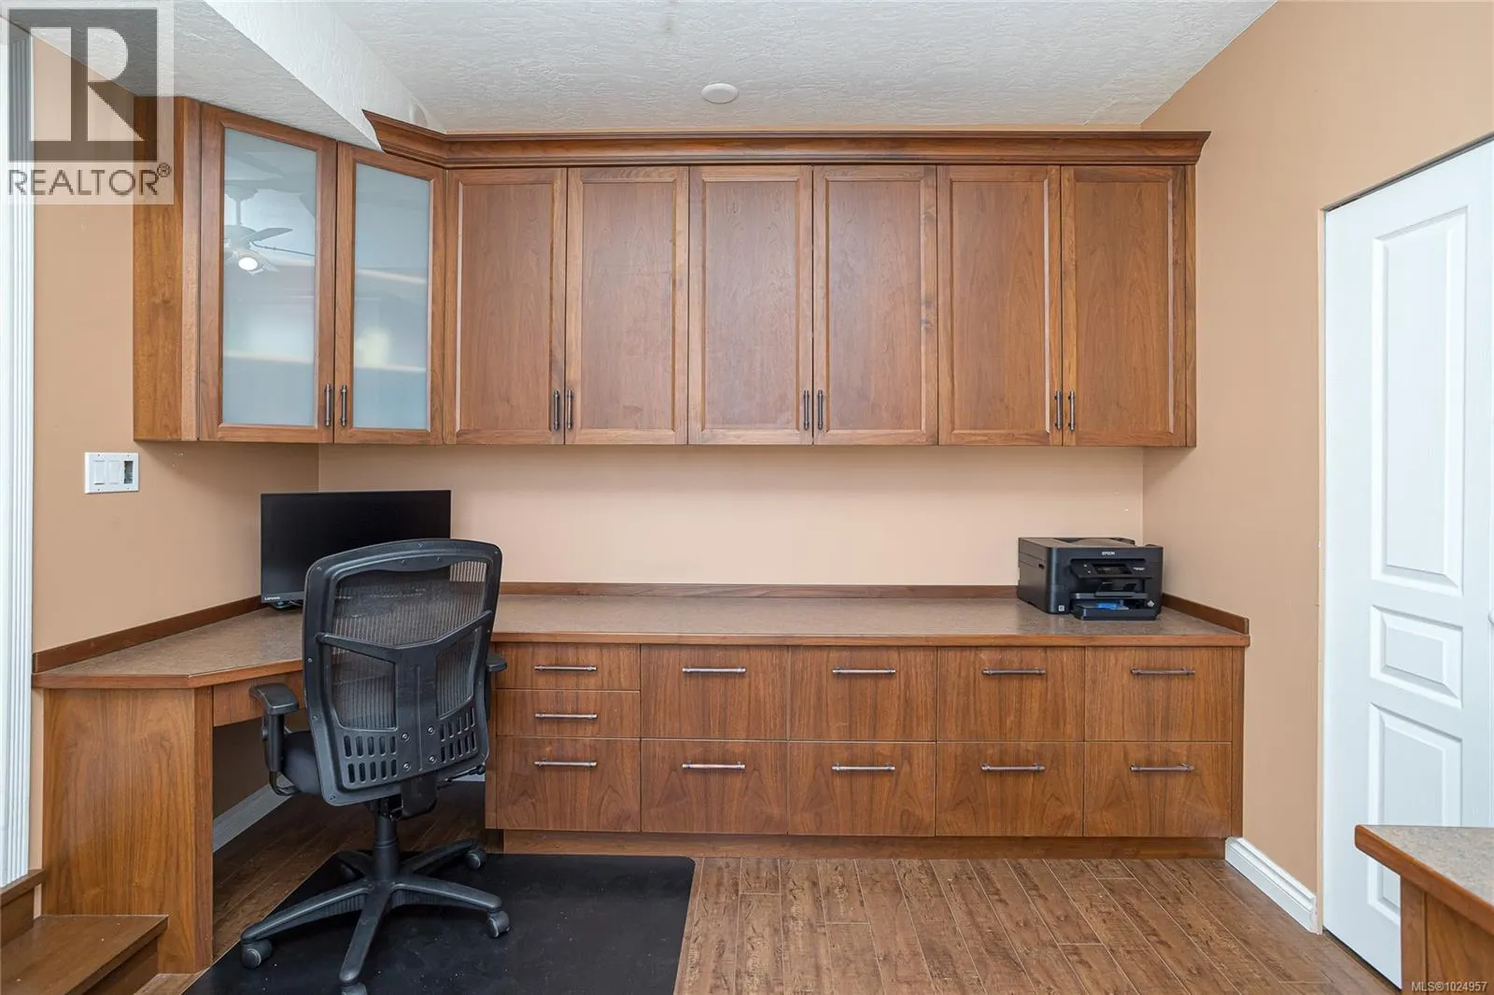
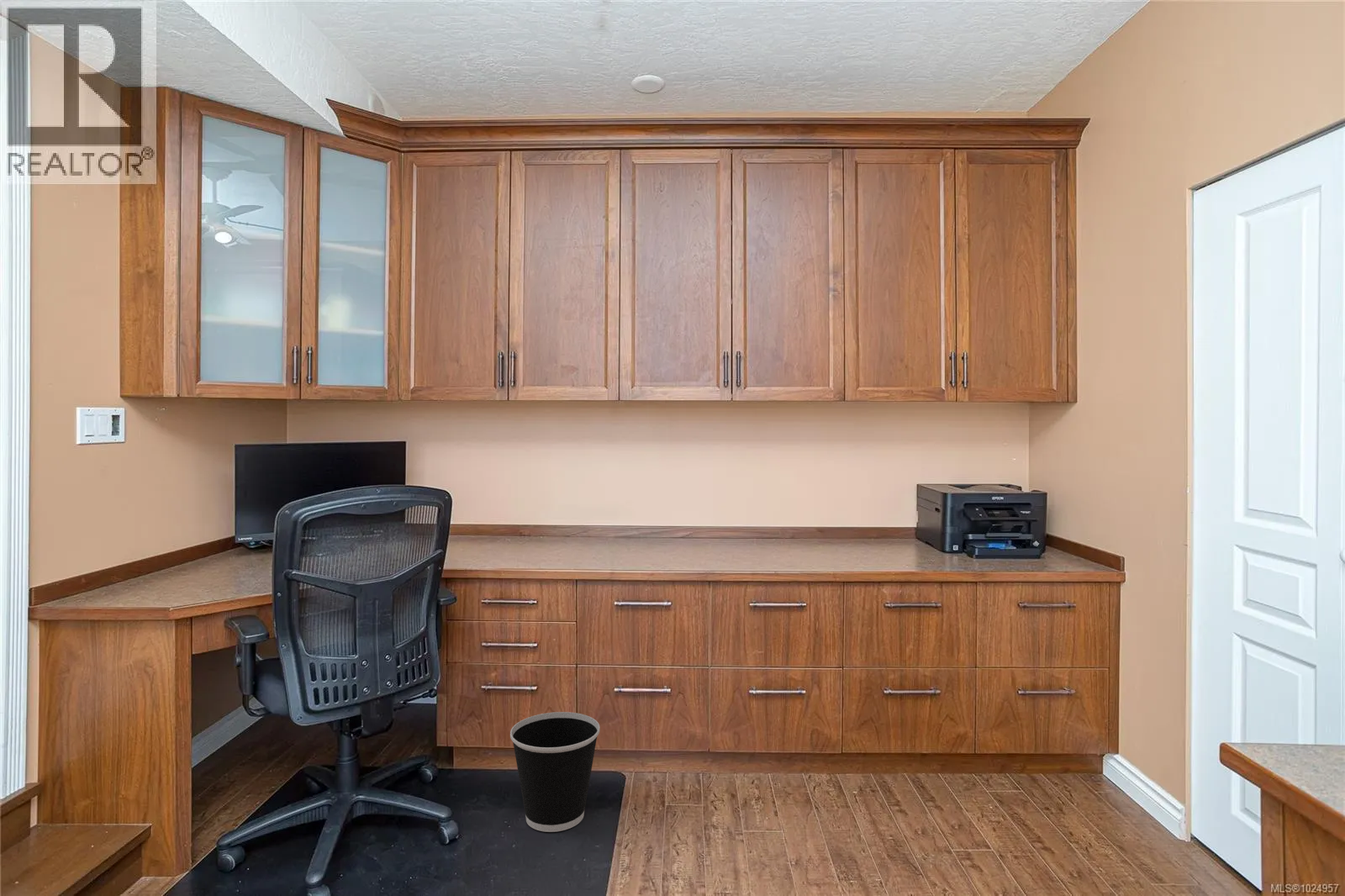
+ wastebasket (555, 772)
